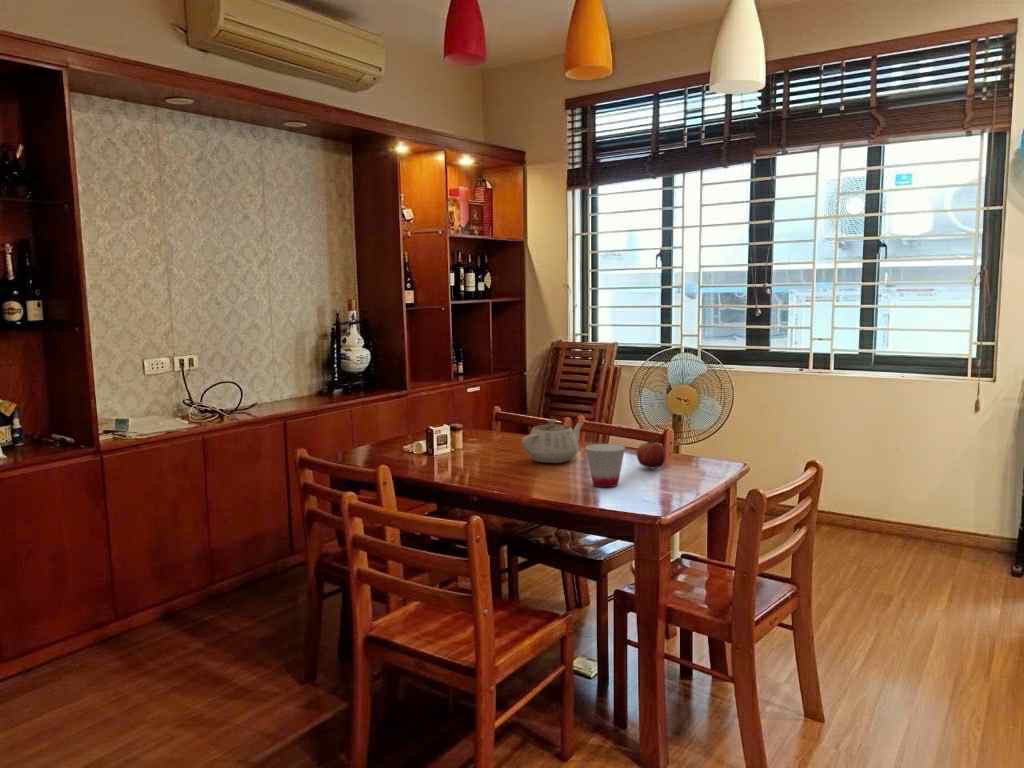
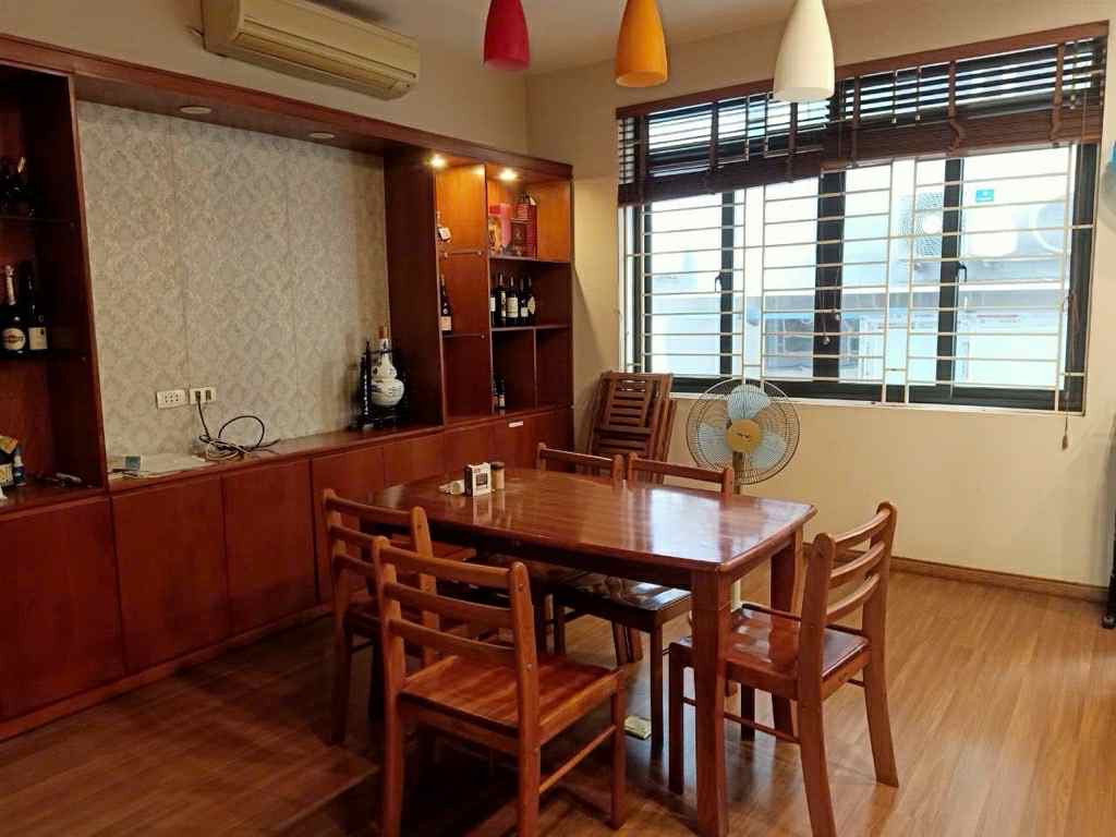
- fruit (651, 453)
- teapot (554, 439)
- cup (605, 466)
